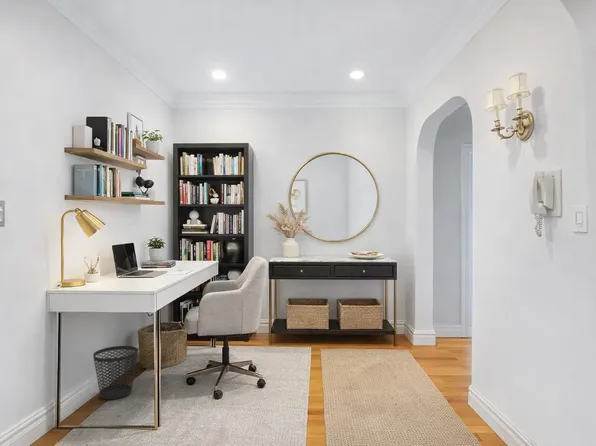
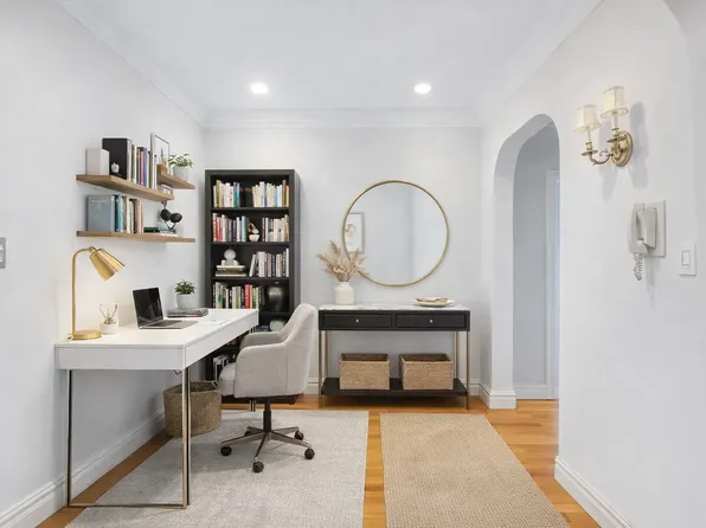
- wastebasket (116, 372)
